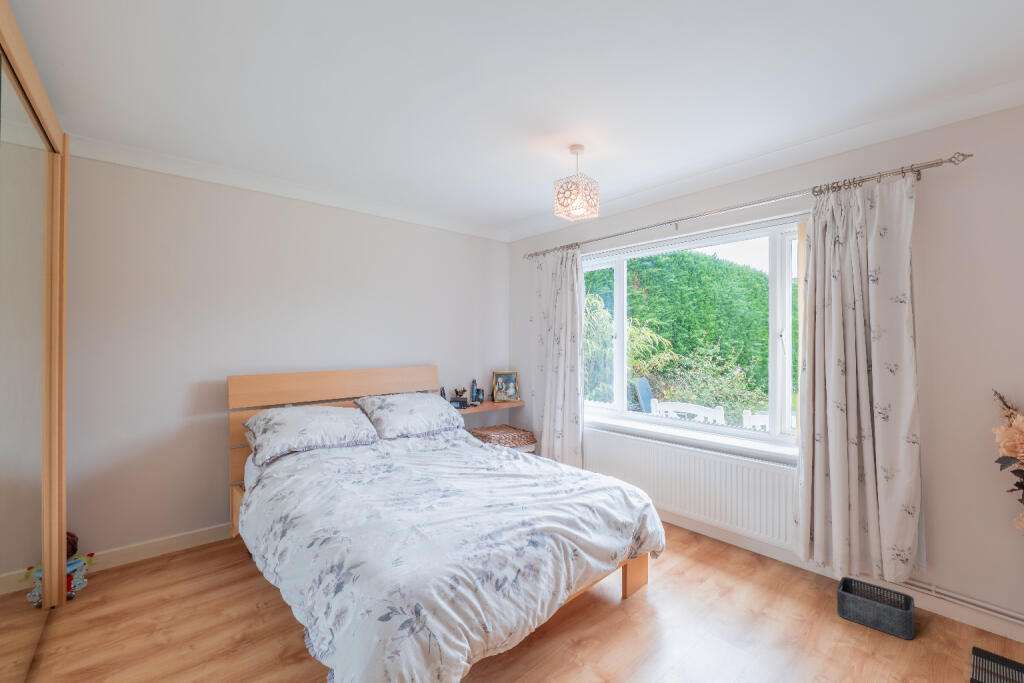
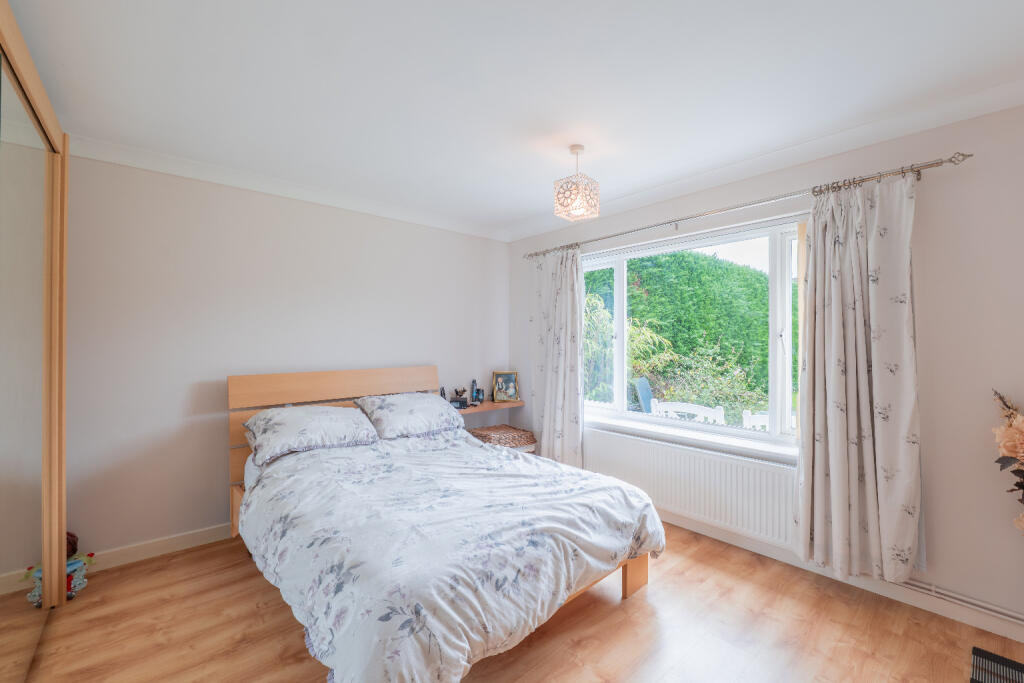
- storage bin (874, 606)
